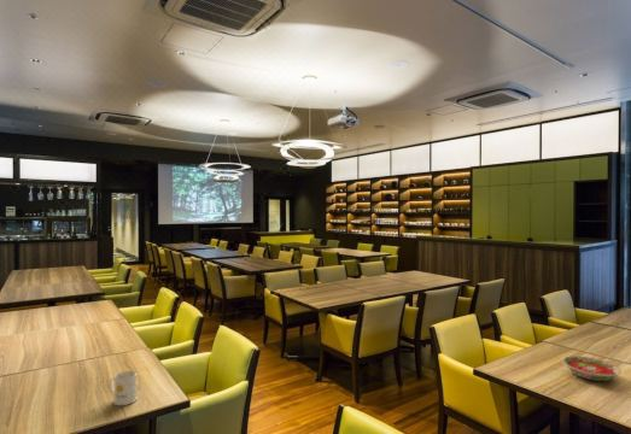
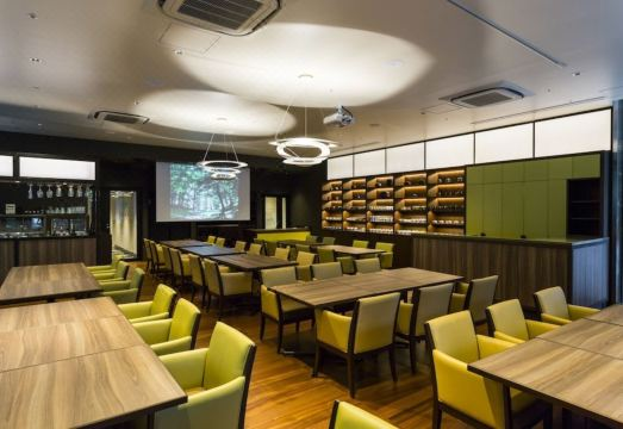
- bowl (590, 369)
- mug (122, 387)
